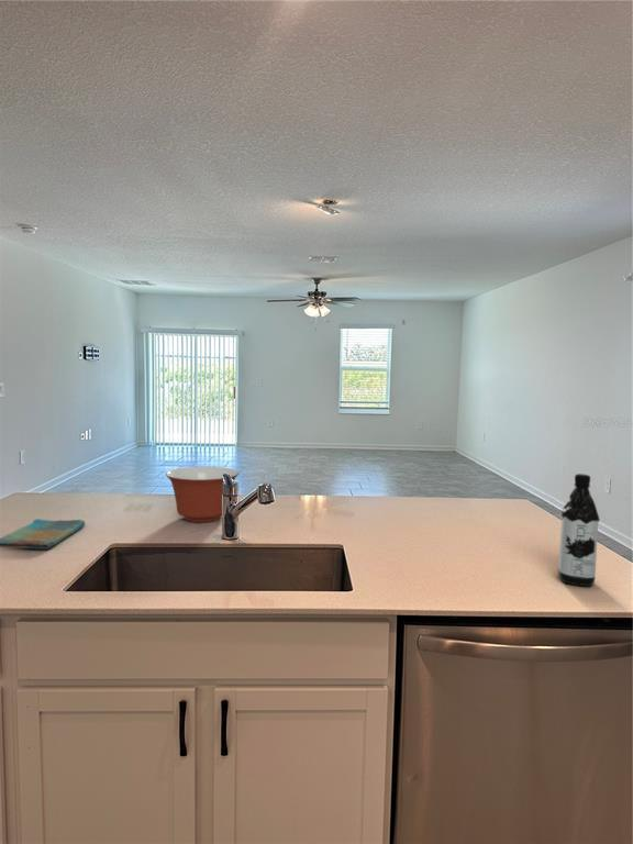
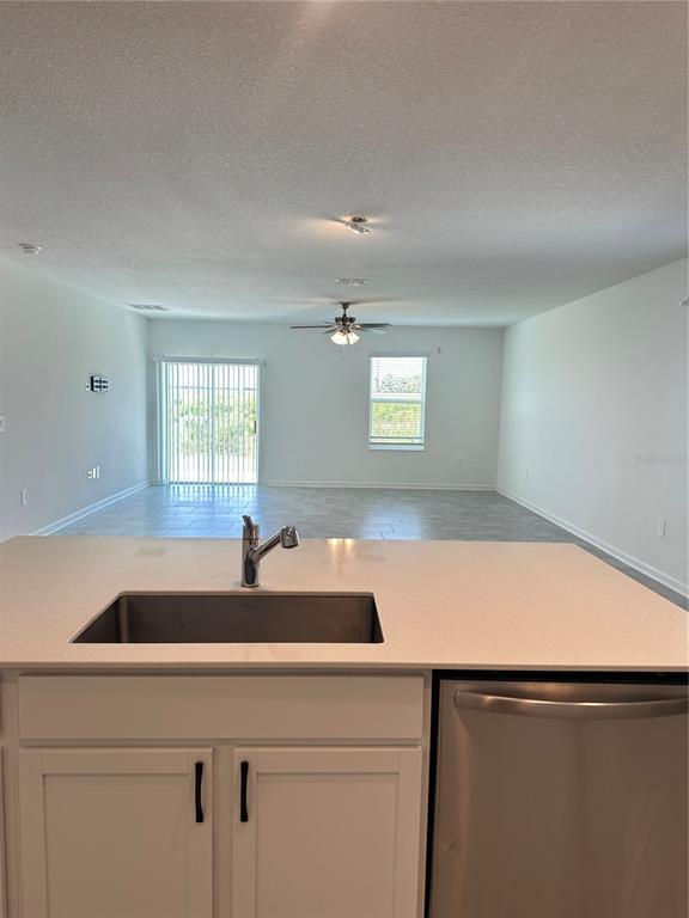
- dish towel (42, 532)
- water bottle (578, 528)
- mixing bowl (202, 495)
